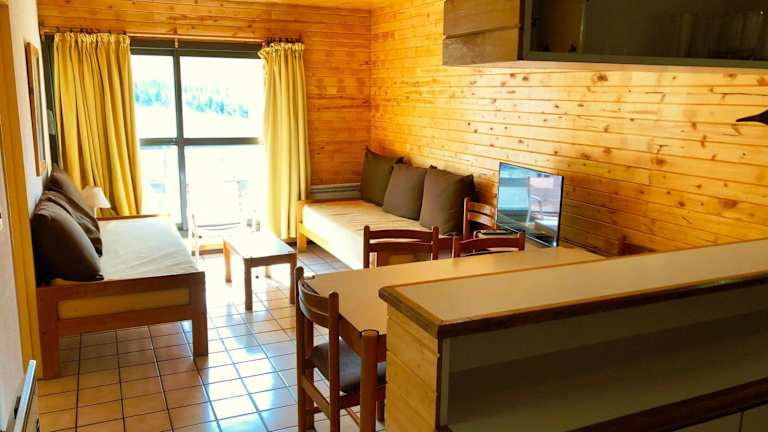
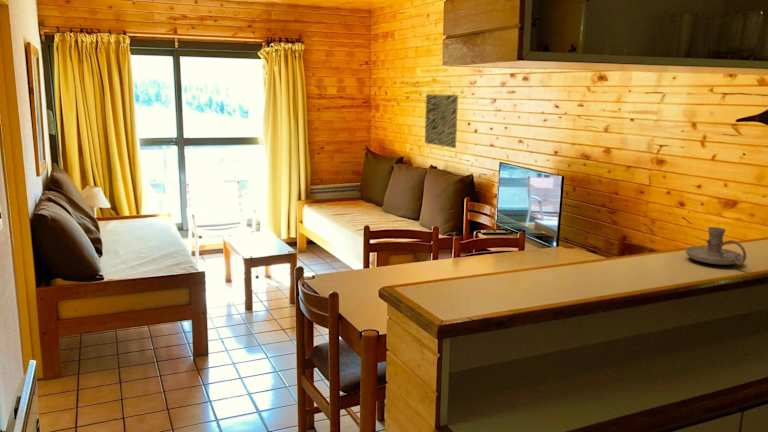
+ candle holder (719, 246)
+ wall art (440, 120)
